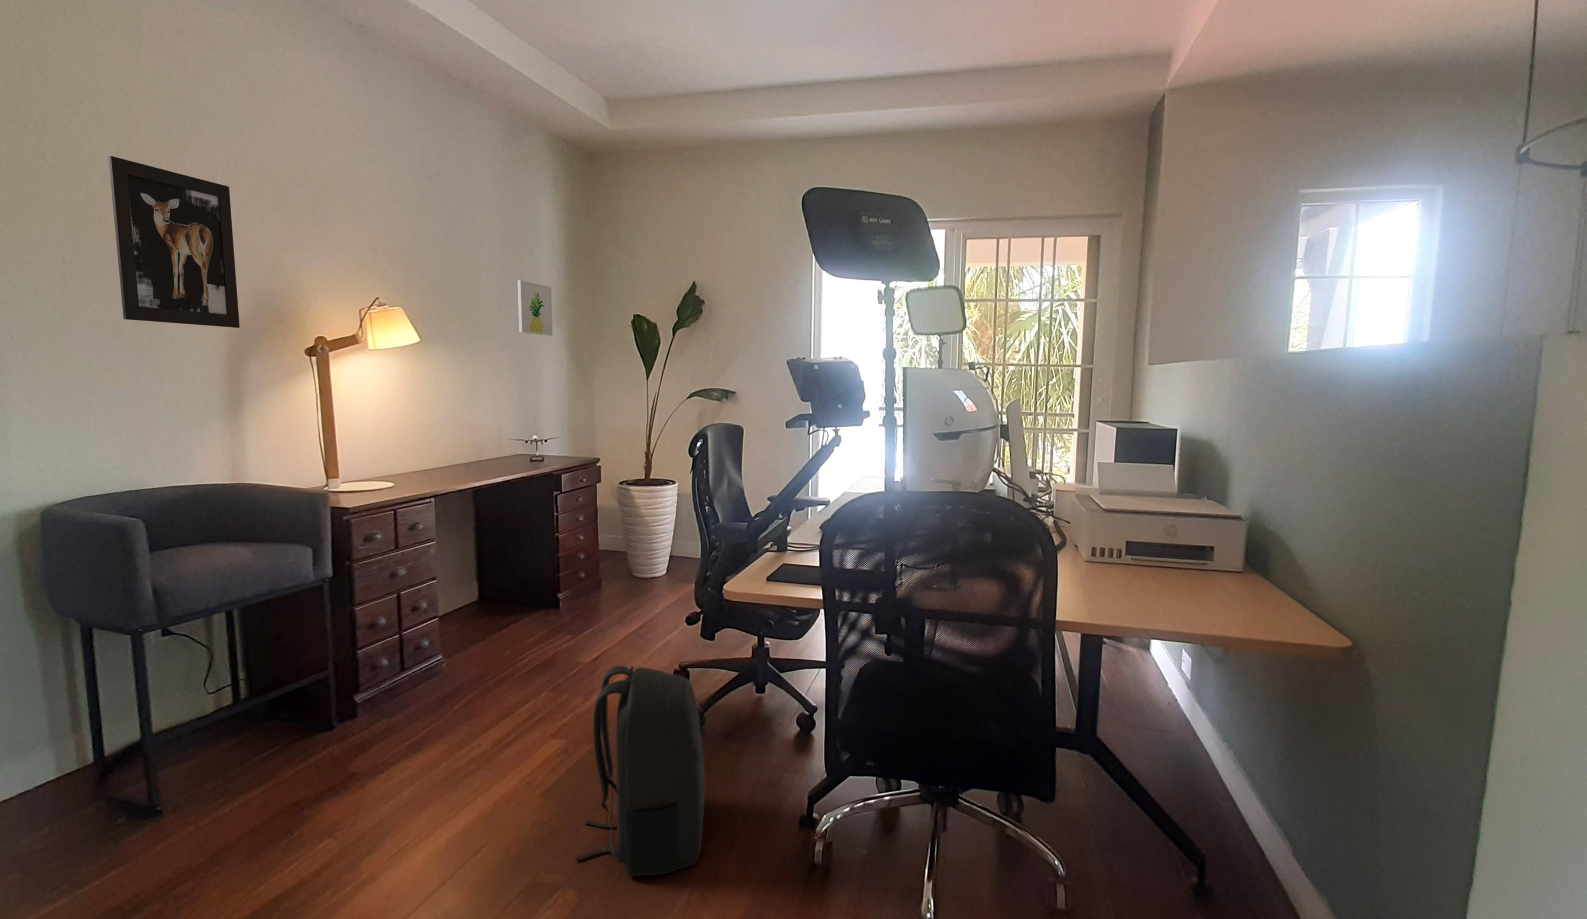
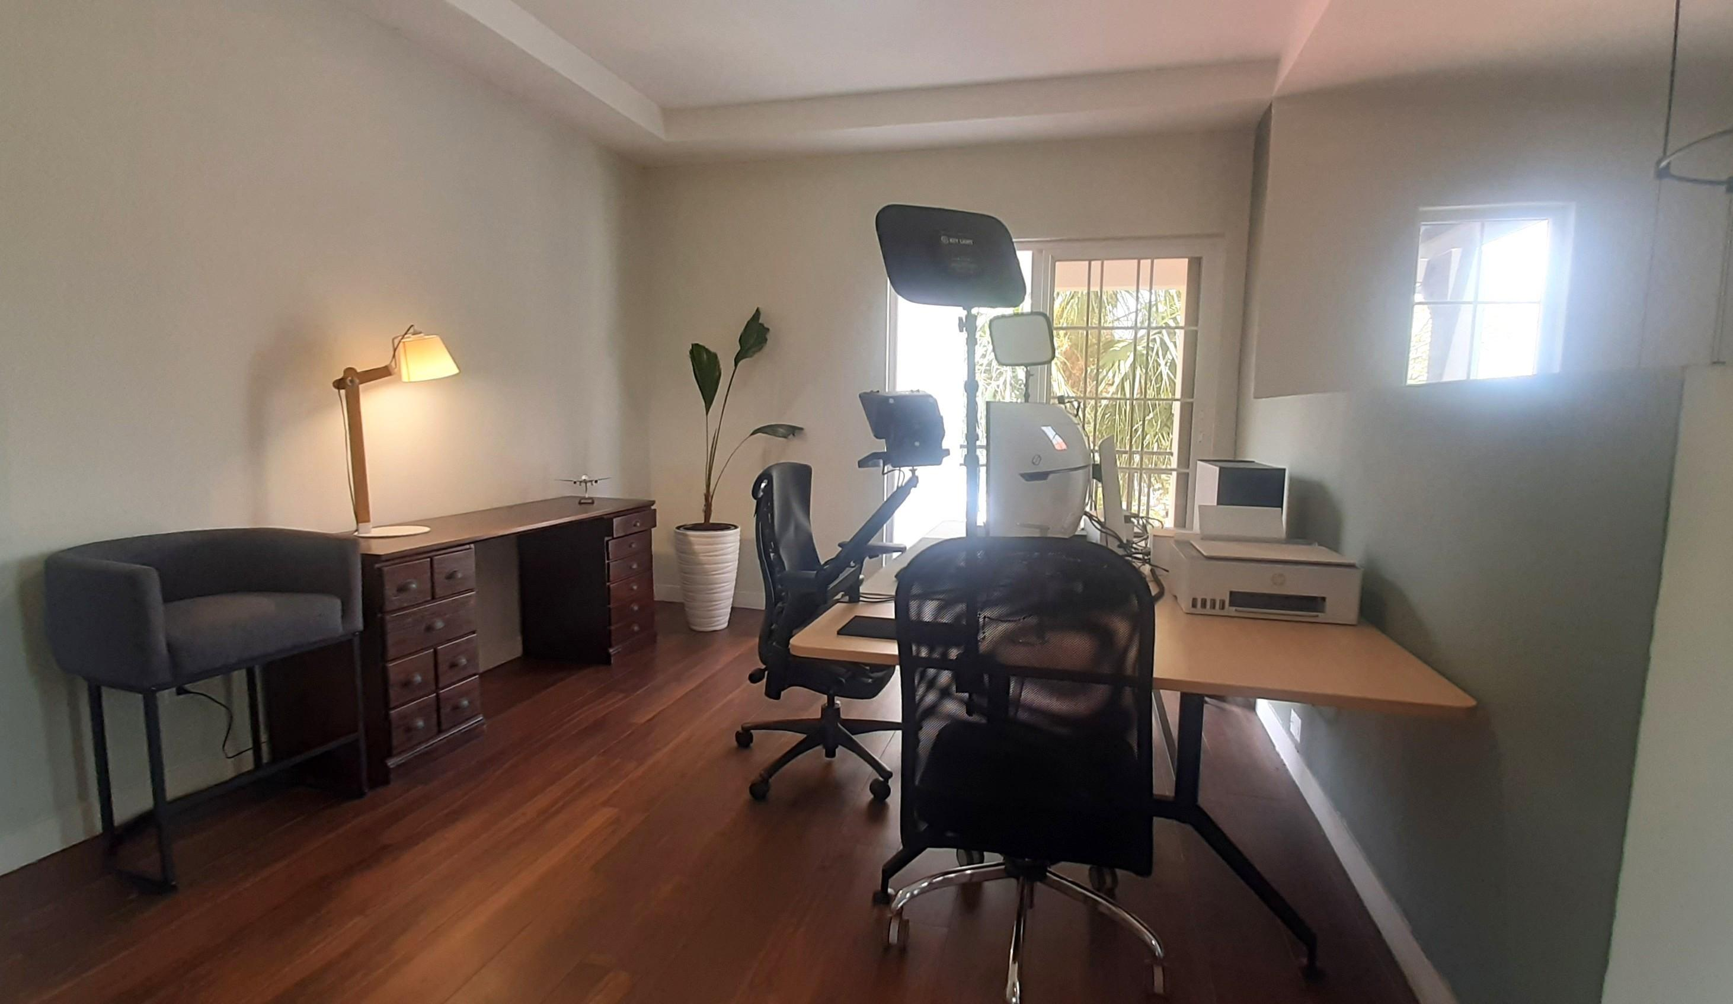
- wall art (179, 248)
- wall art (535, 309)
- backpack (641, 753)
